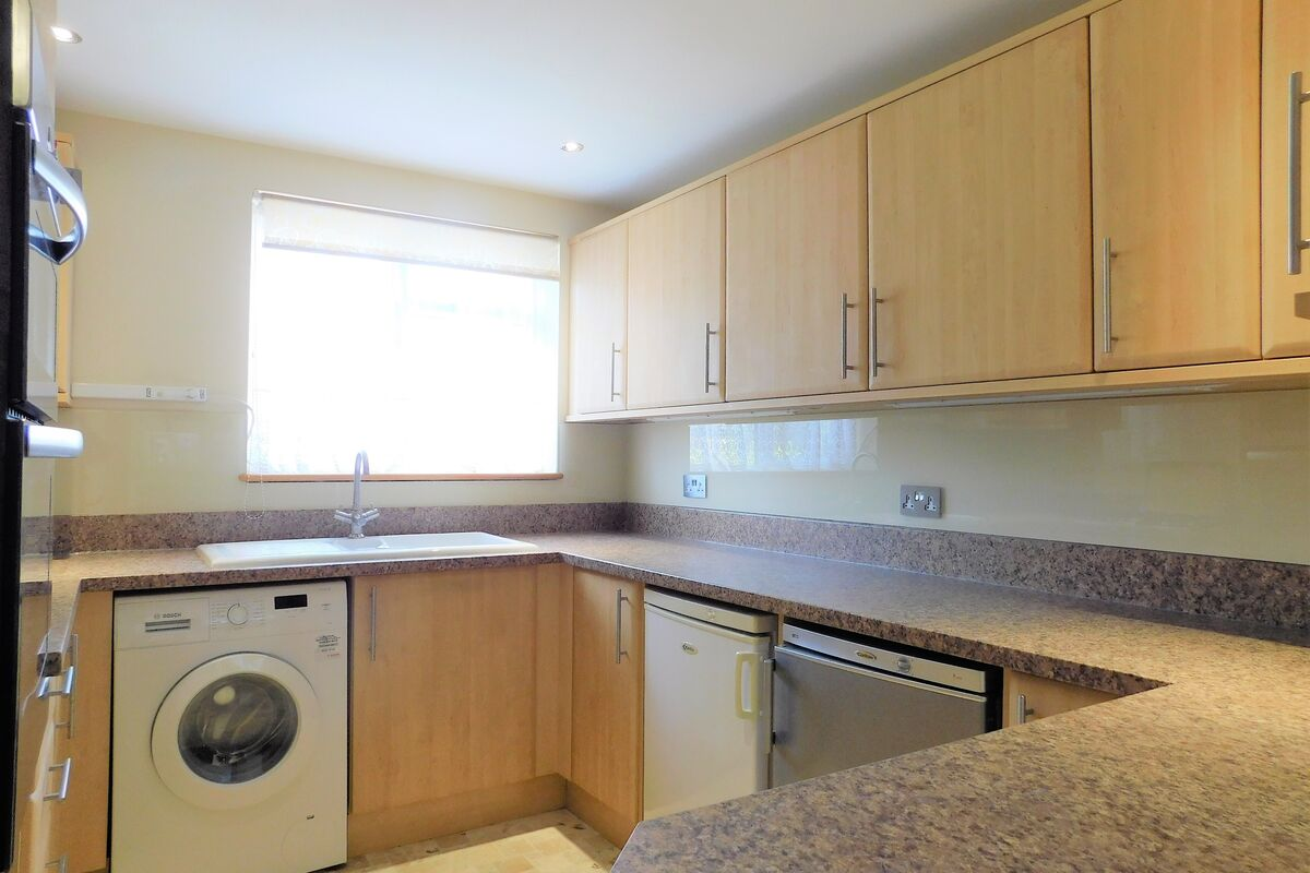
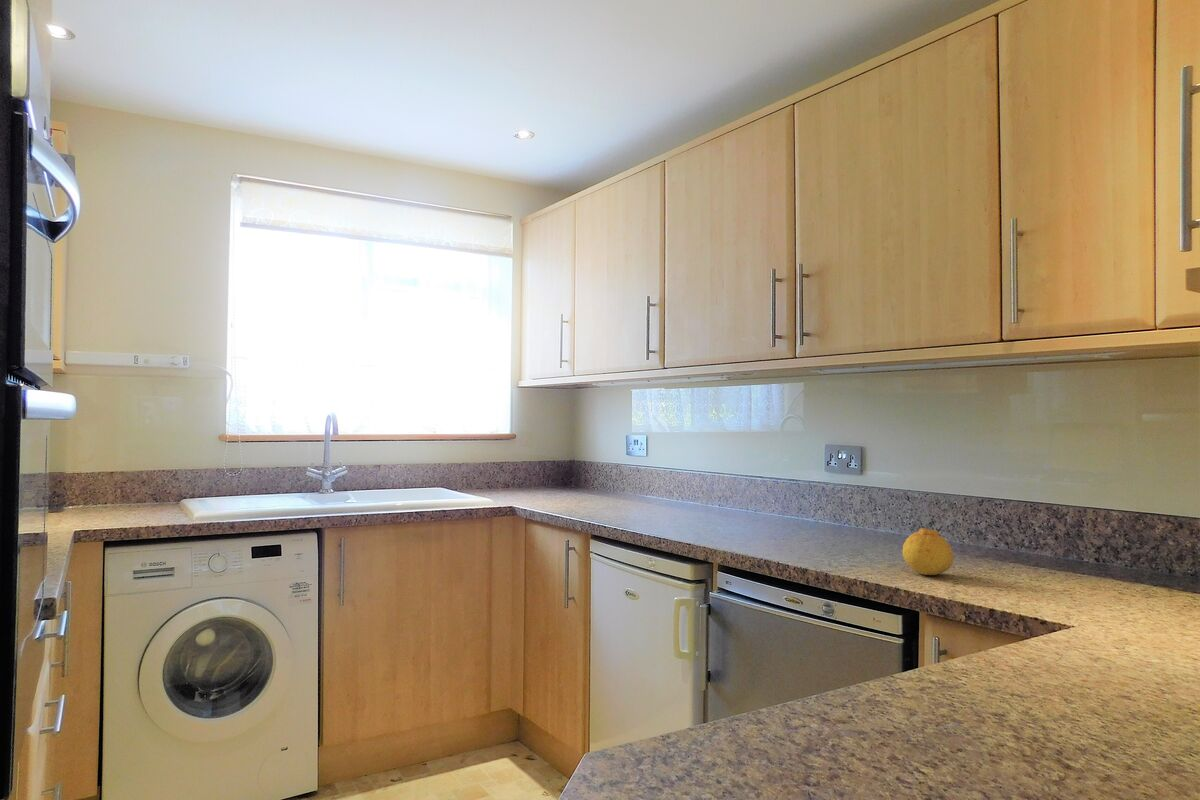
+ fruit (927, 551)
